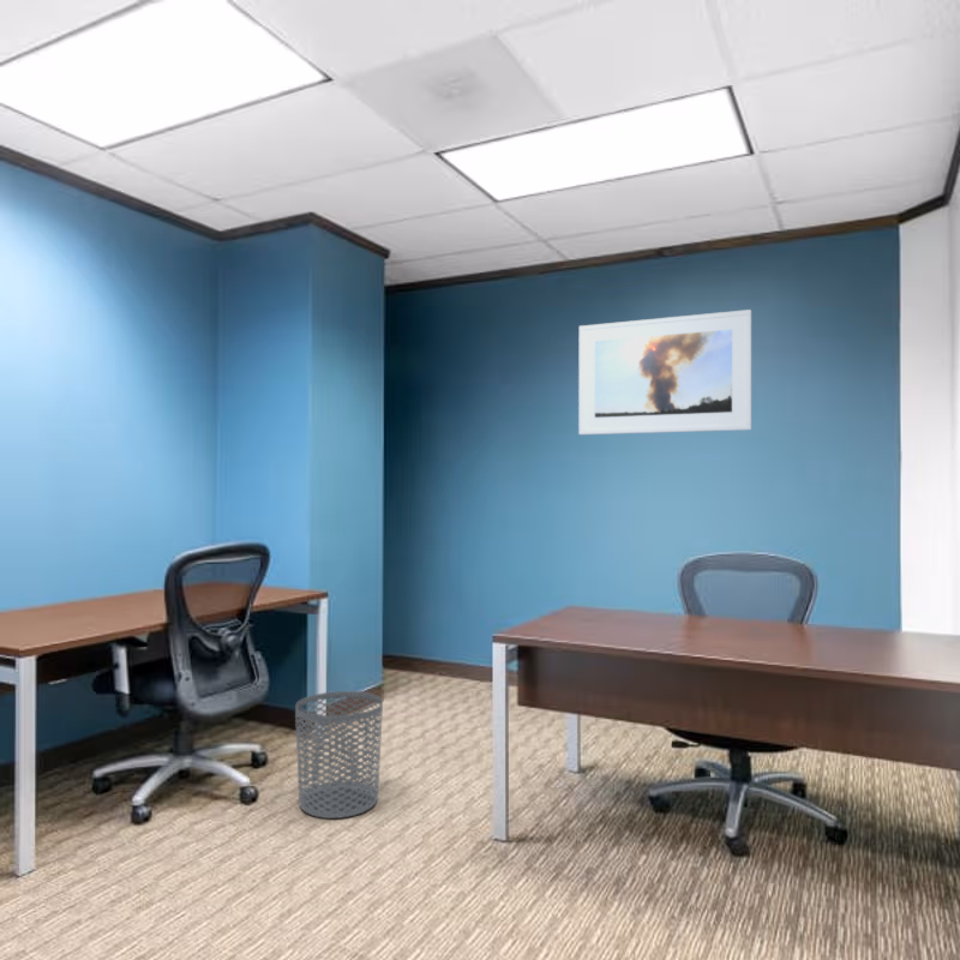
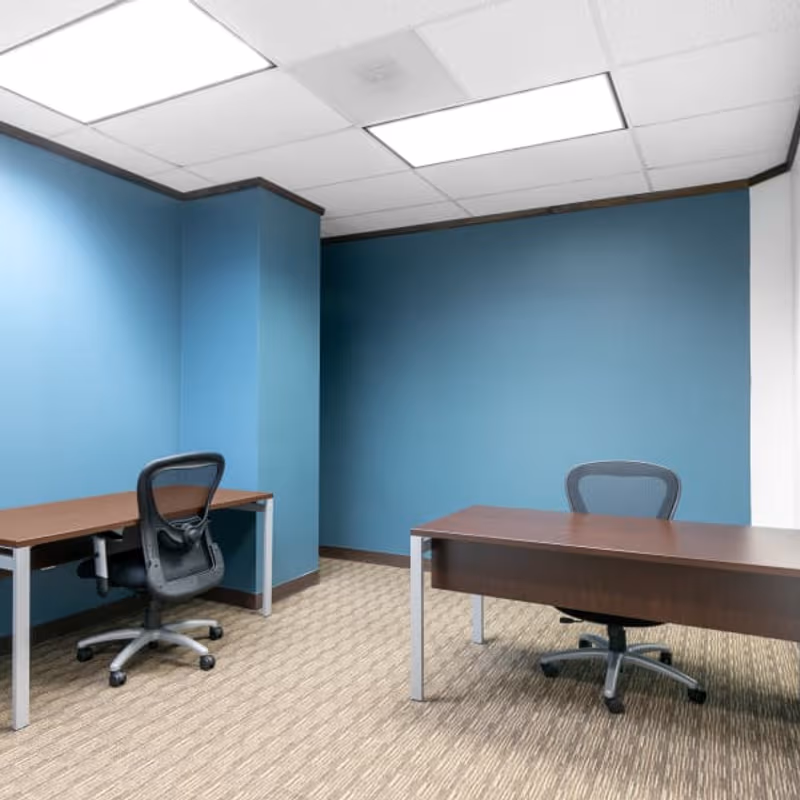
- waste bin (338, 751)
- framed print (660, 374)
